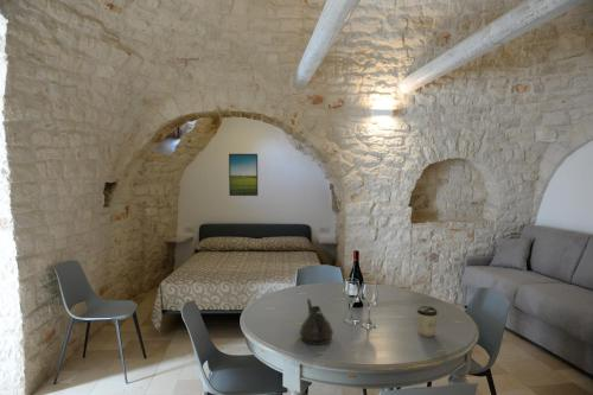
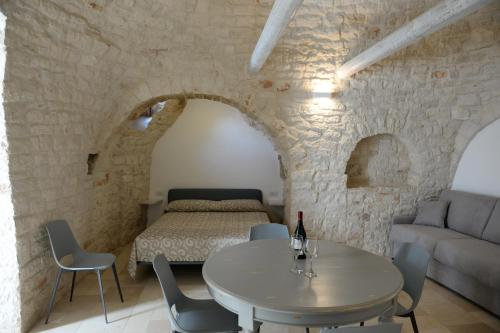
- teapot (314, 319)
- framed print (243, 174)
- cup (426, 320)
